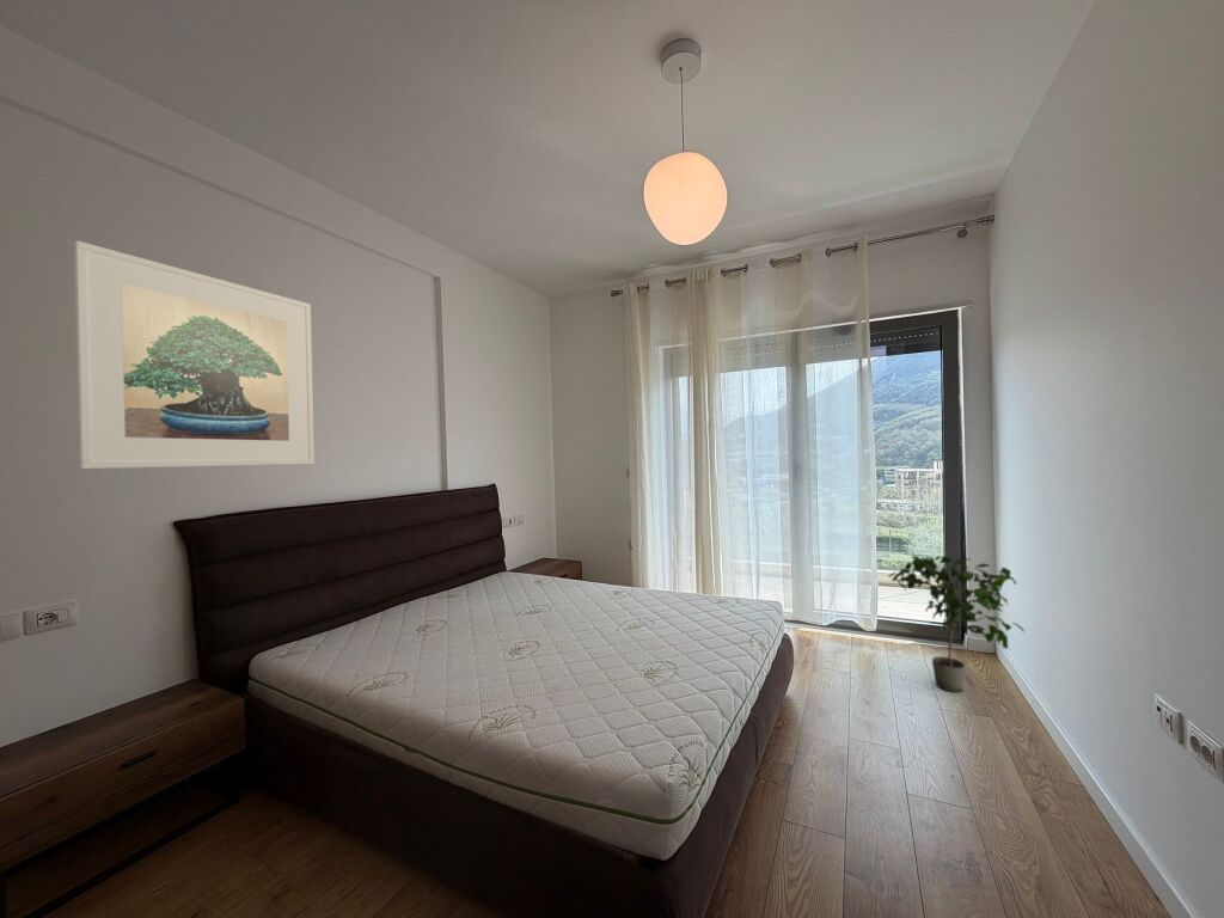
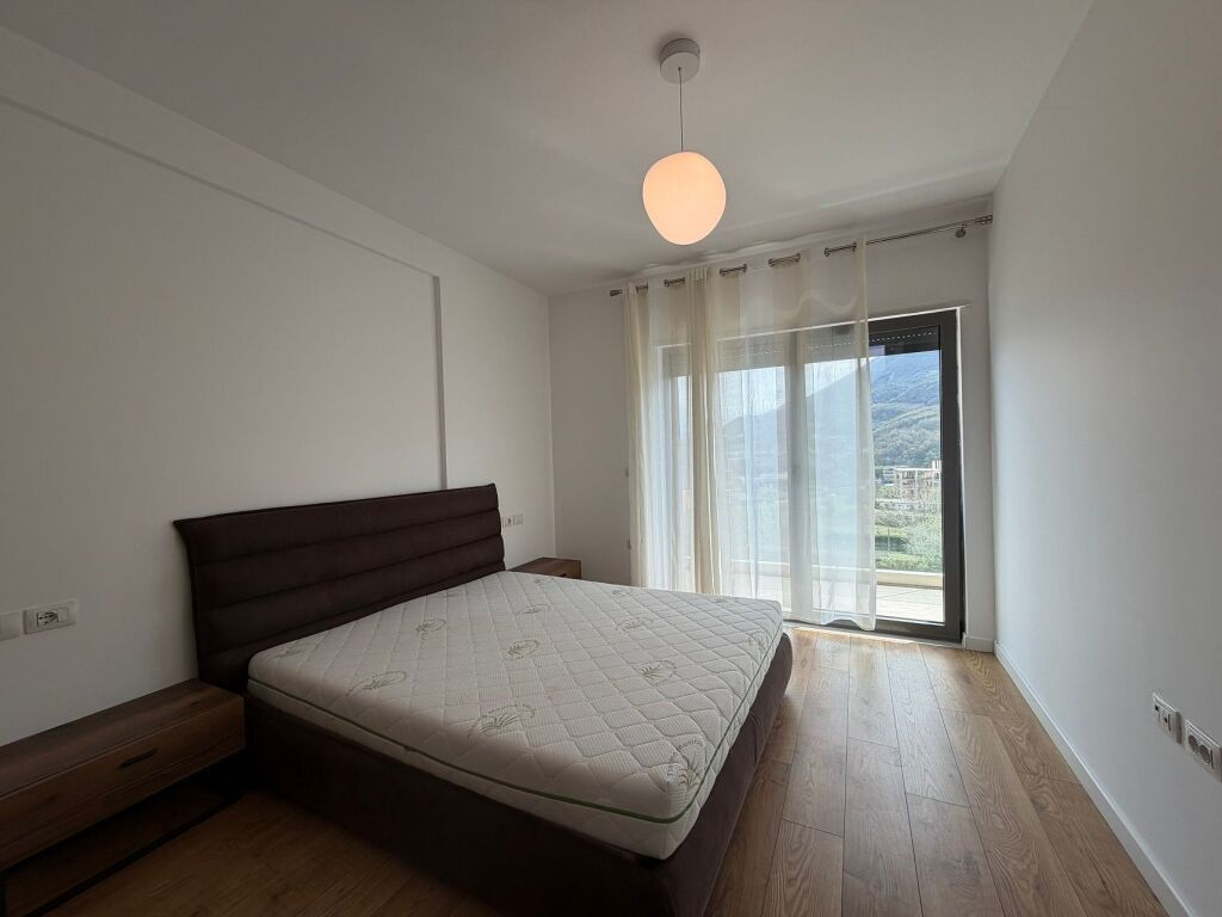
- potted plant (948, 620)
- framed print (214, 372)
